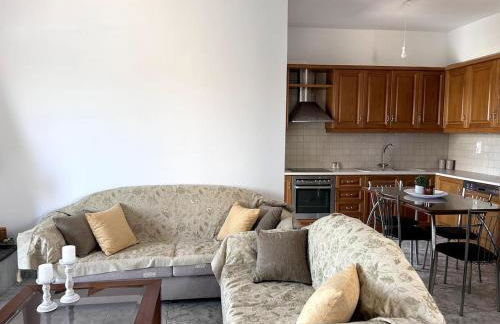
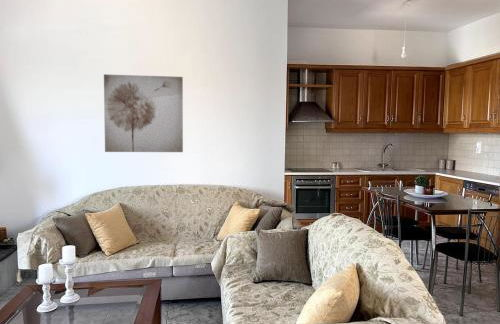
+ wall art (144, 114)
